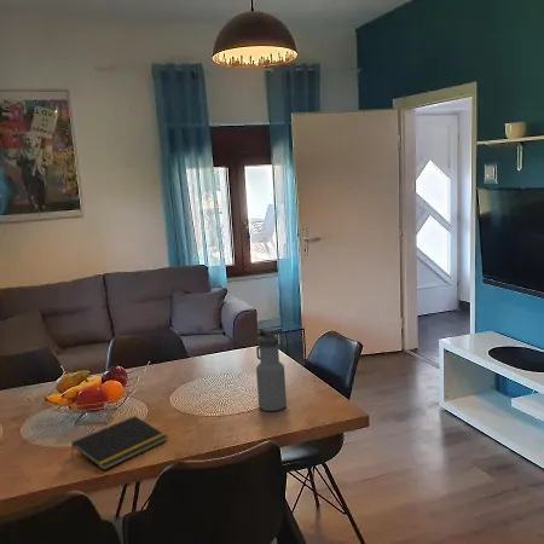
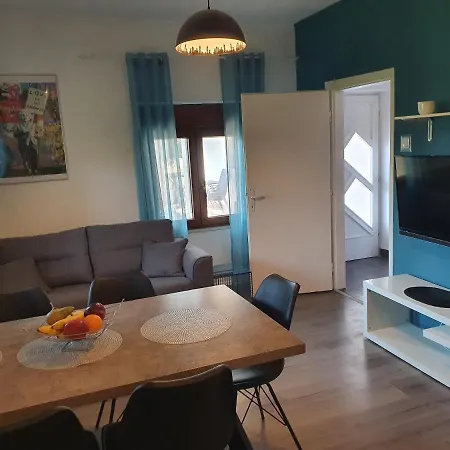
- notepad (120, 440)
- water bottle (270, 368)
